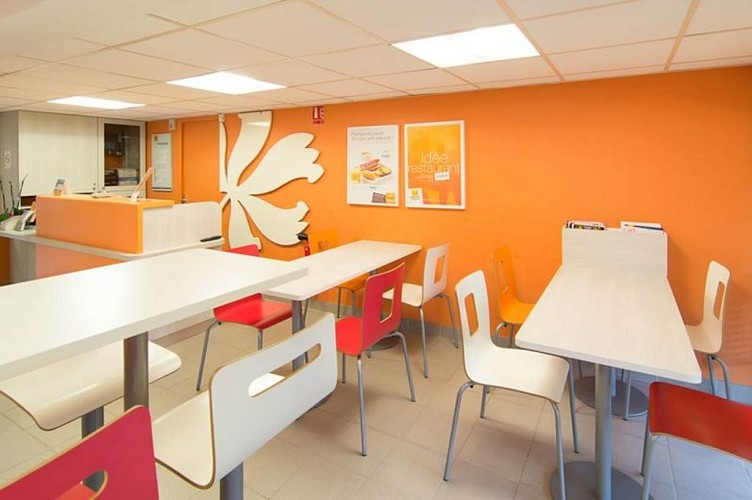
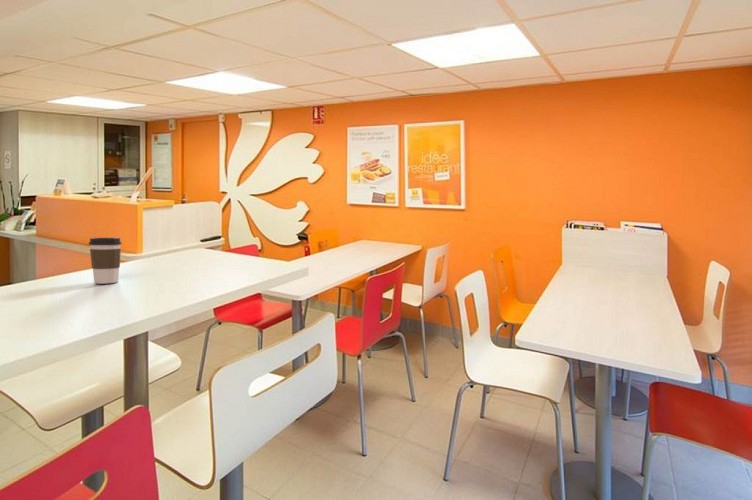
+ coffee cup (105, 260)
